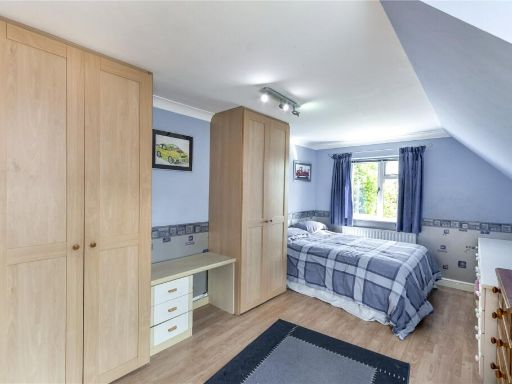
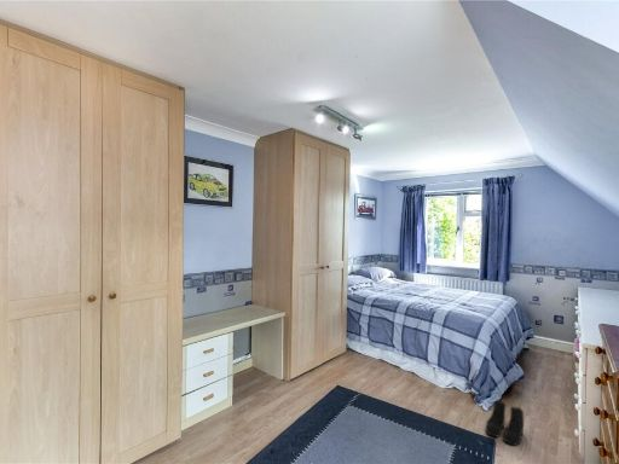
+ boots (504, 419)
